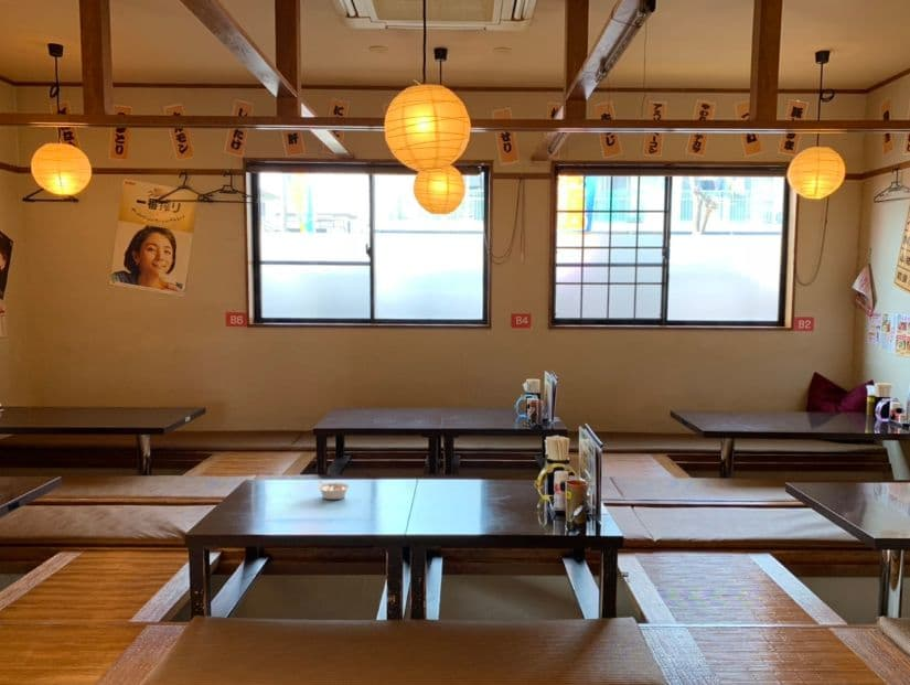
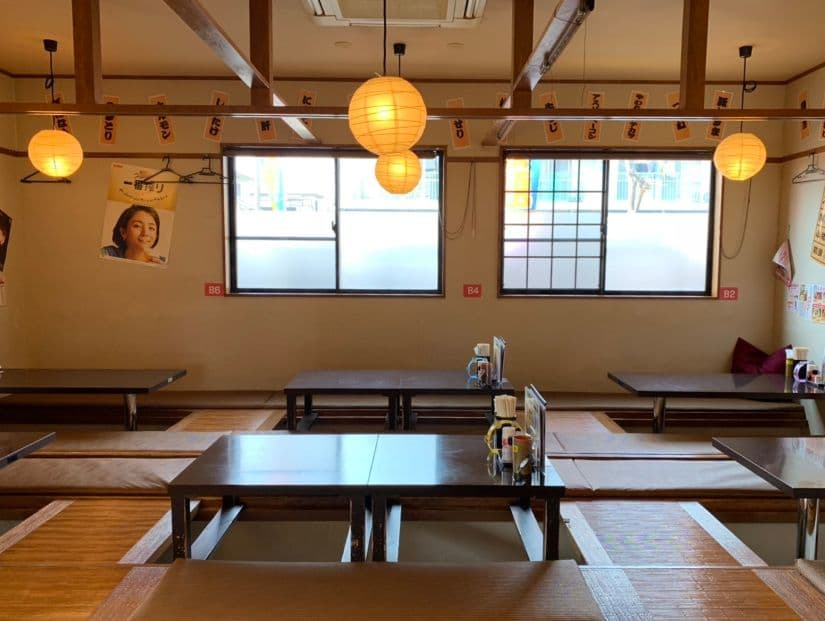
- legume (332, 490)
